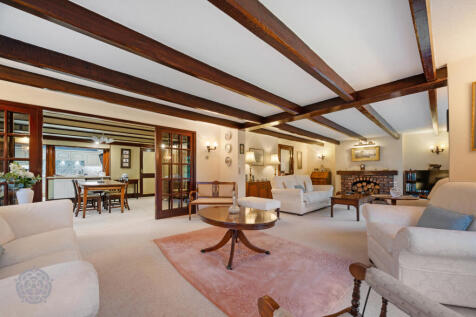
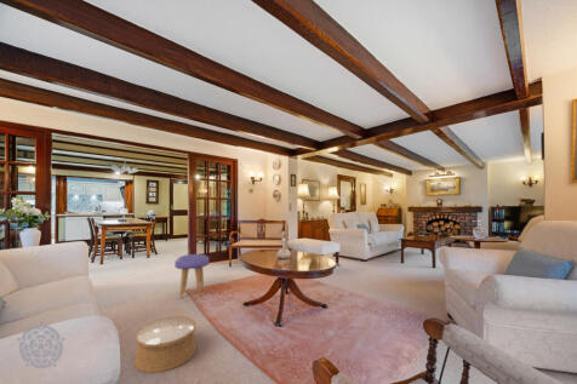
+ woven basket (166, 340)
+ stool (195, 275)
